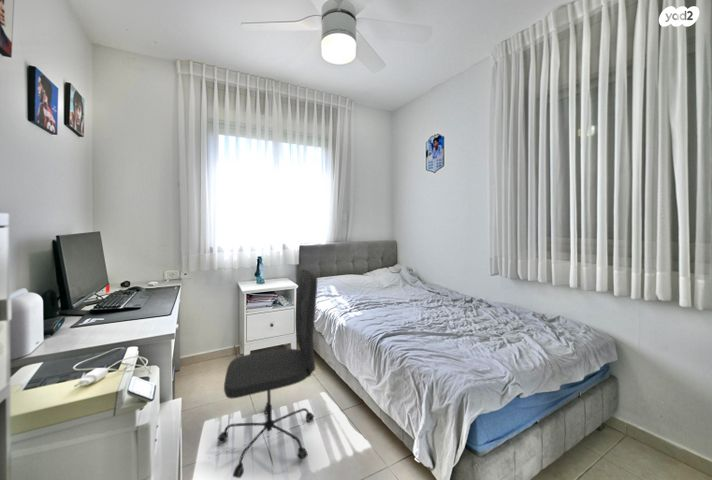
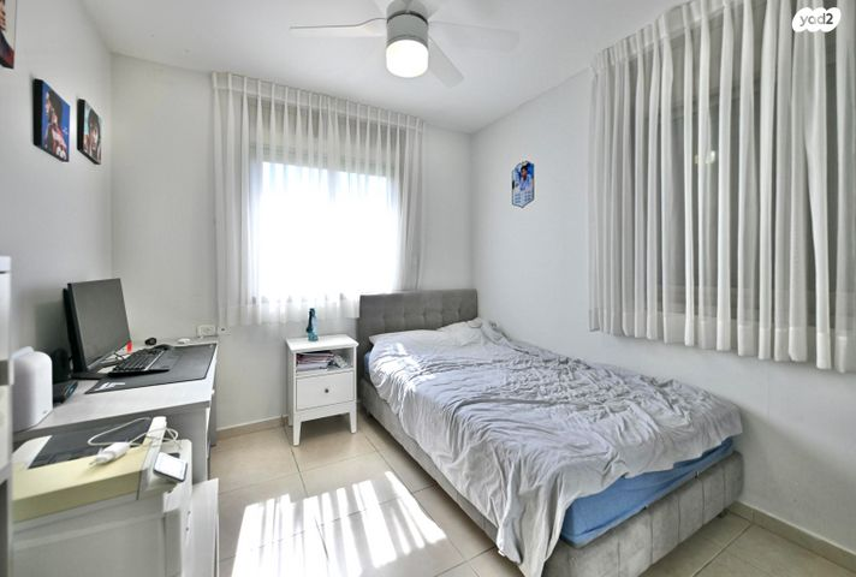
- office chair (272, 355)
